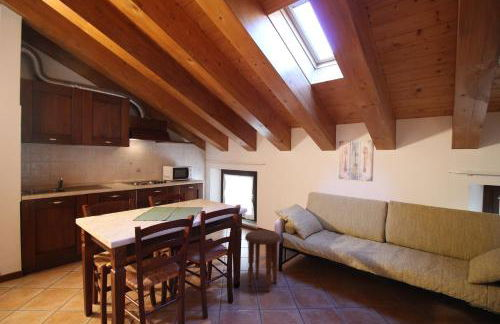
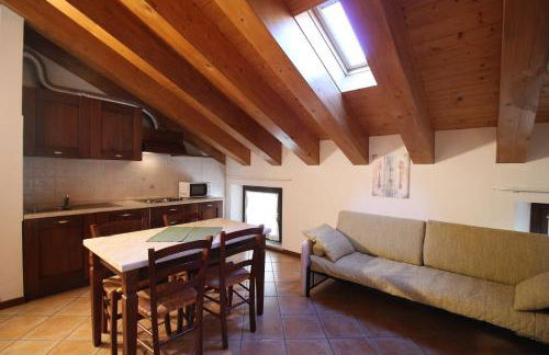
- side table (266, 259)
